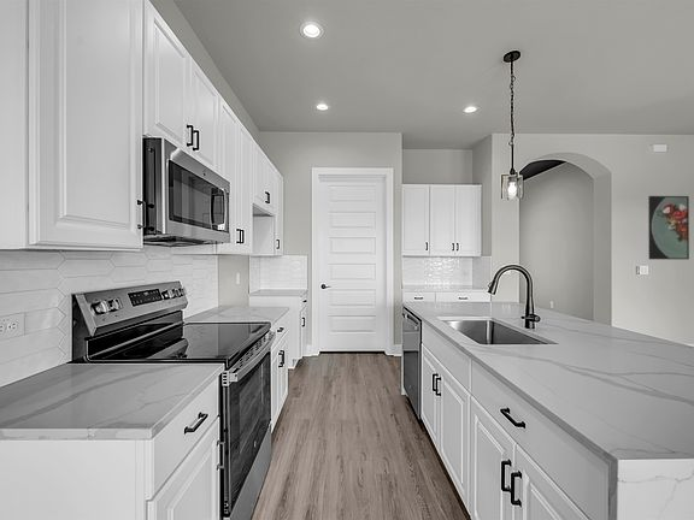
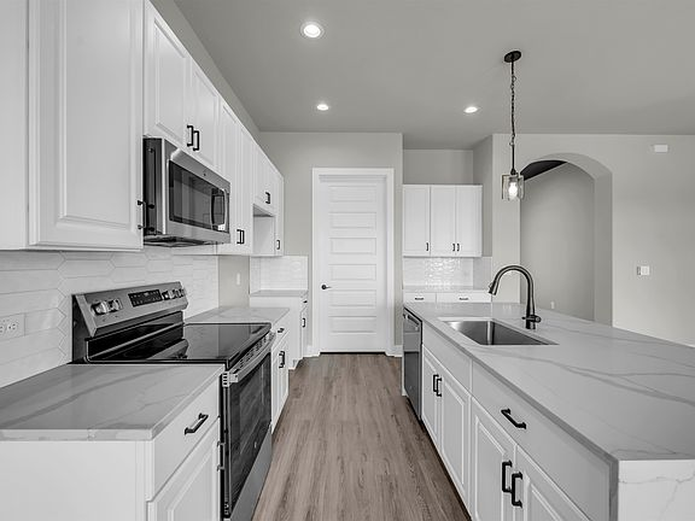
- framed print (669, 228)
